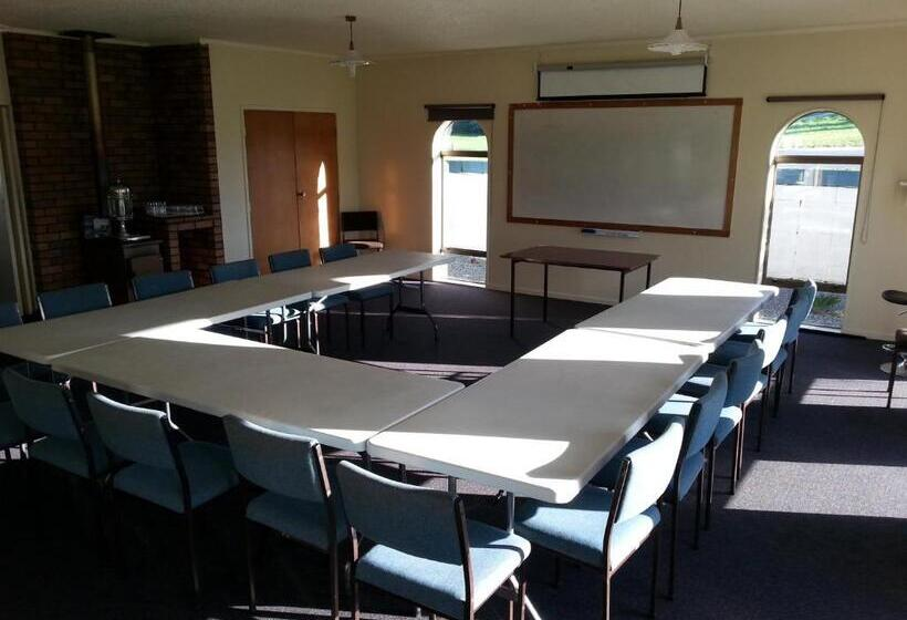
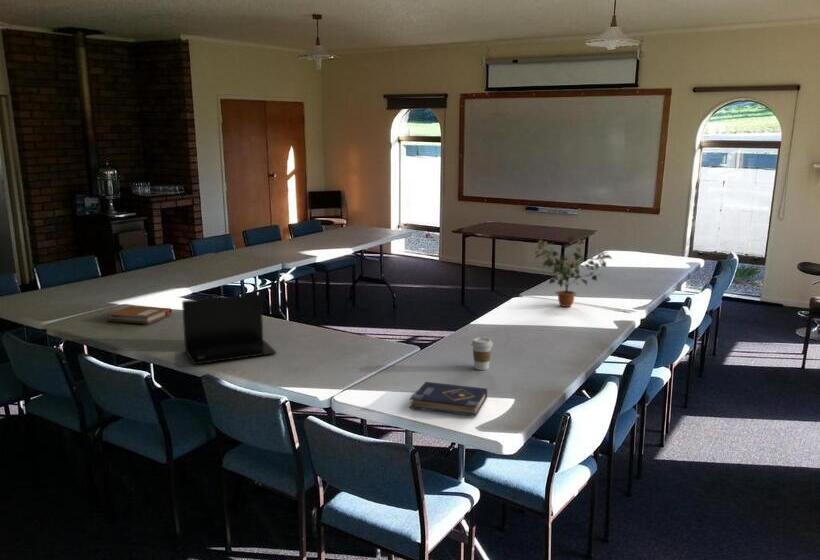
+ coffee cup (481, 353)
+ notebook (141, 314)
+ potted plant (568, 271)
+ book (449, 398)
+ laptop (229, 327)
